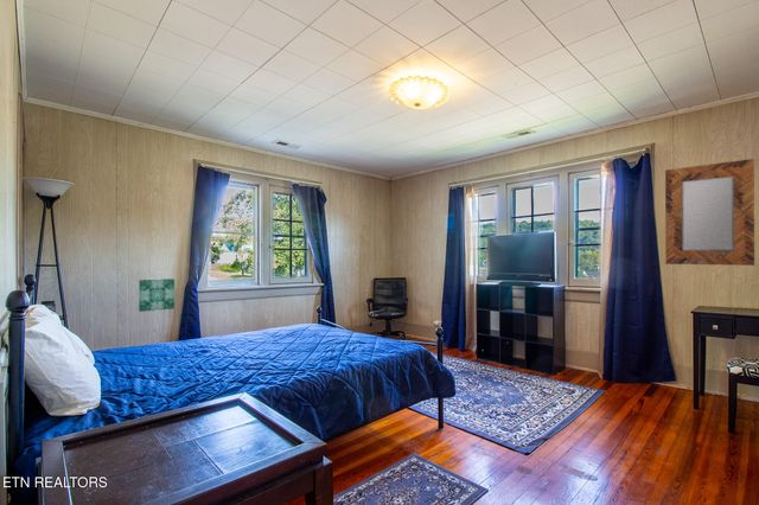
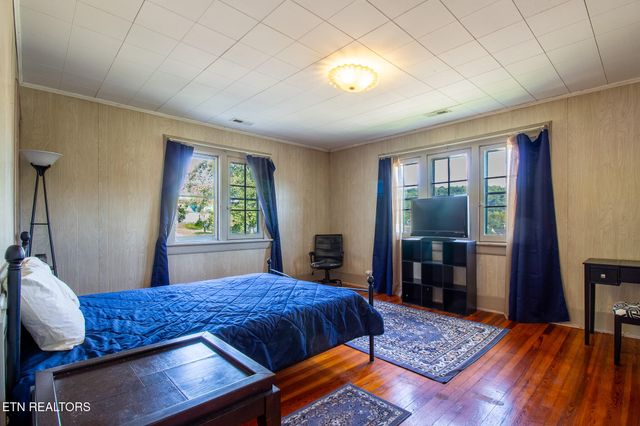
- wall art (157, 294)
- home mirror (707, 215)
